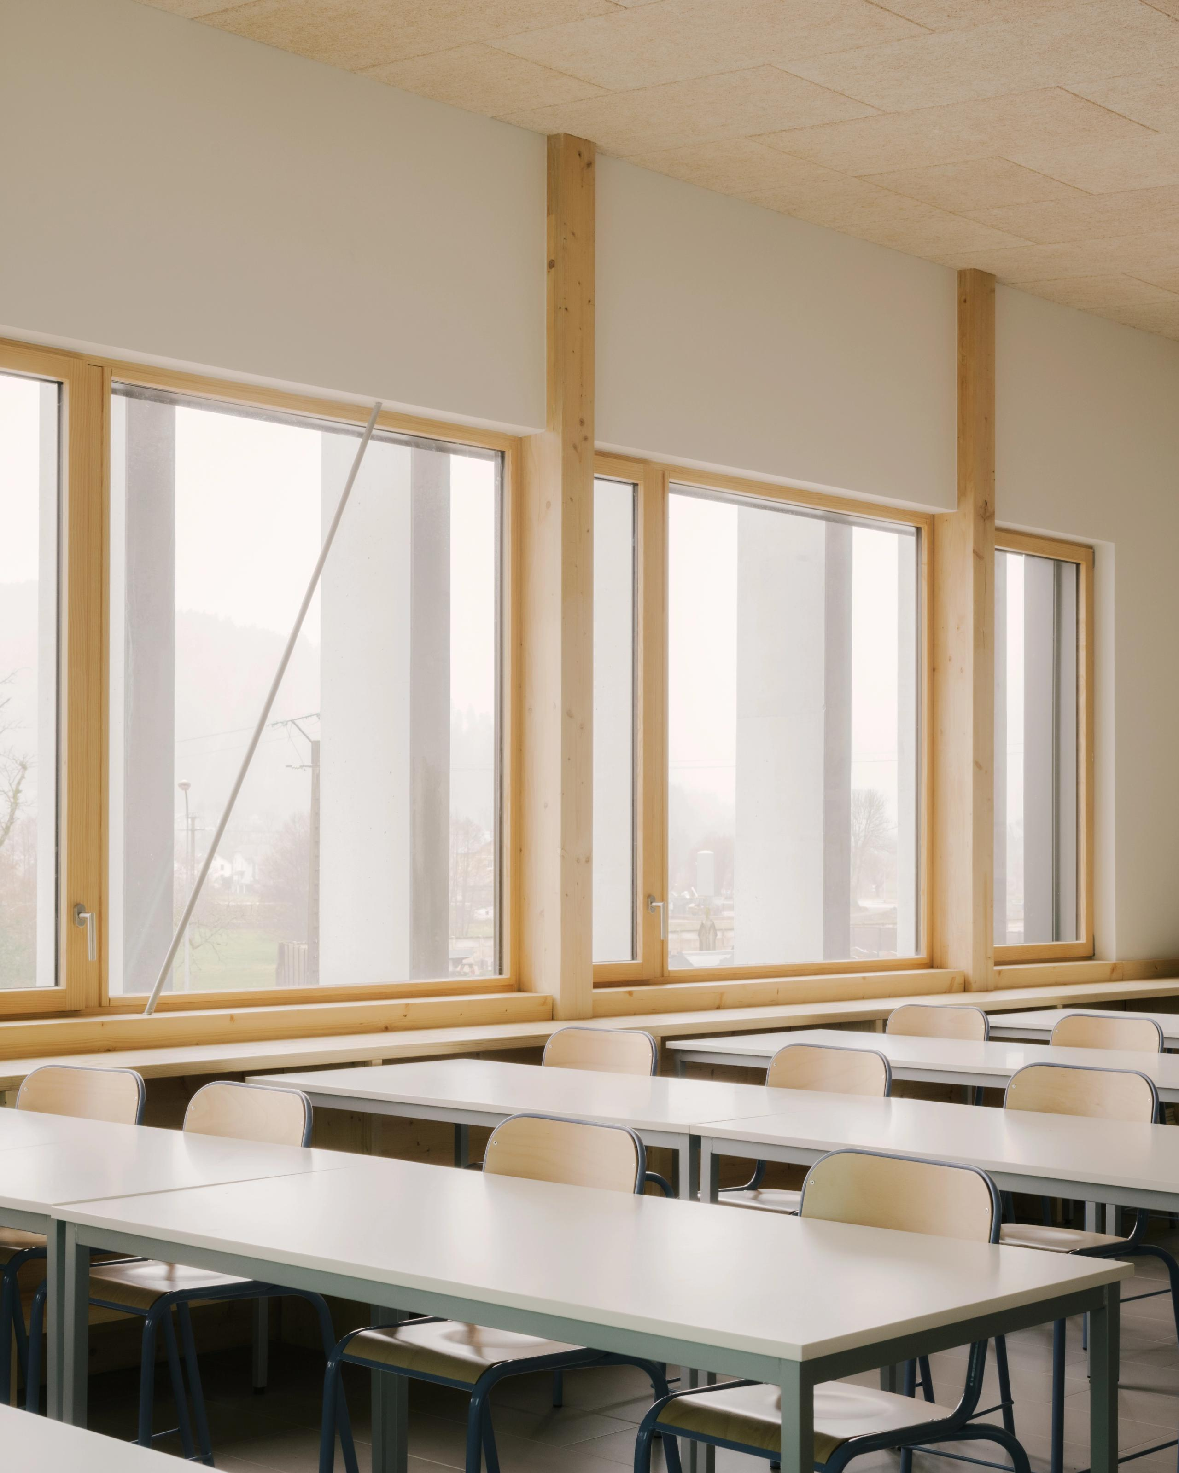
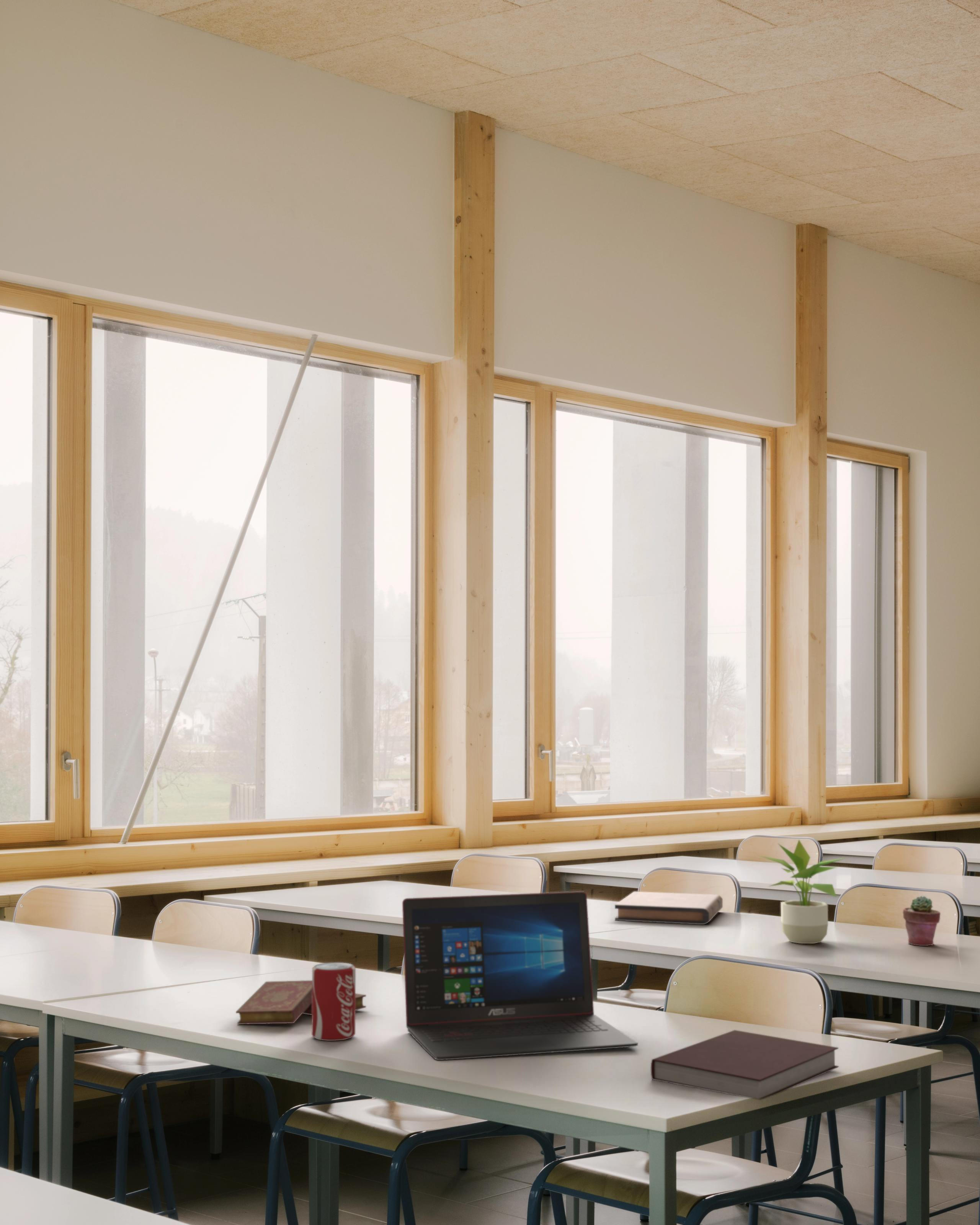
+ book (291, 1000)
+ laptop (516, 971)
+ notebook (746, 1063)
+ potted succulent (921, 920)
+ beverage can (333, 1001)
+ potted plant (802, 892)
+ book (670, 907)
